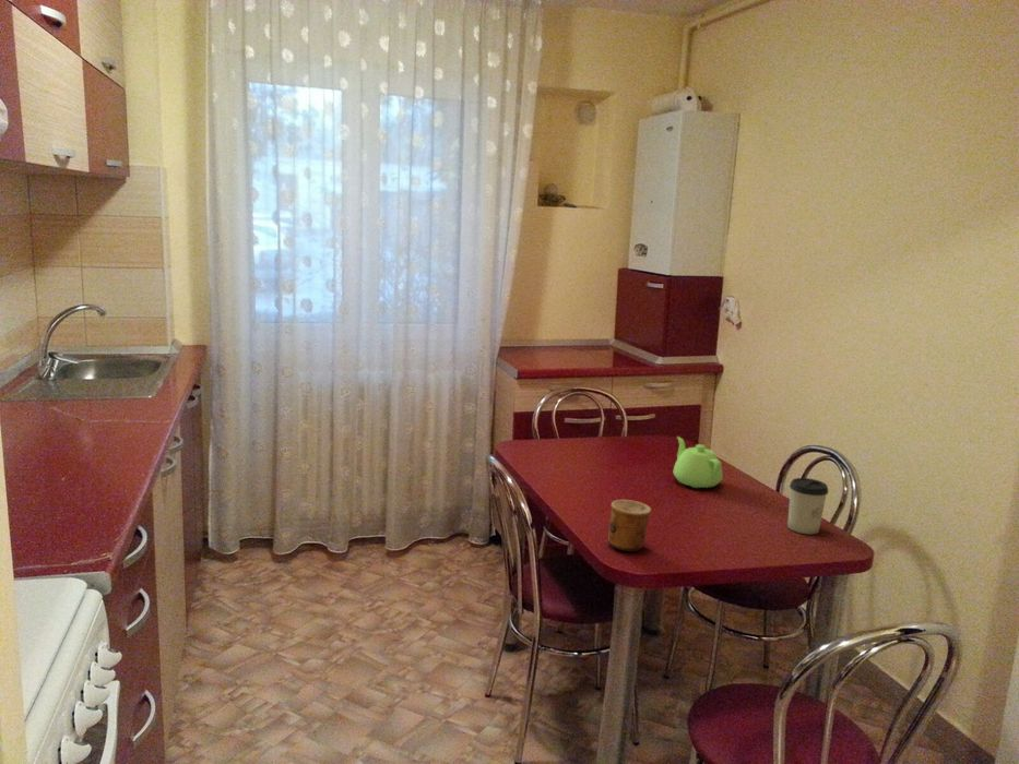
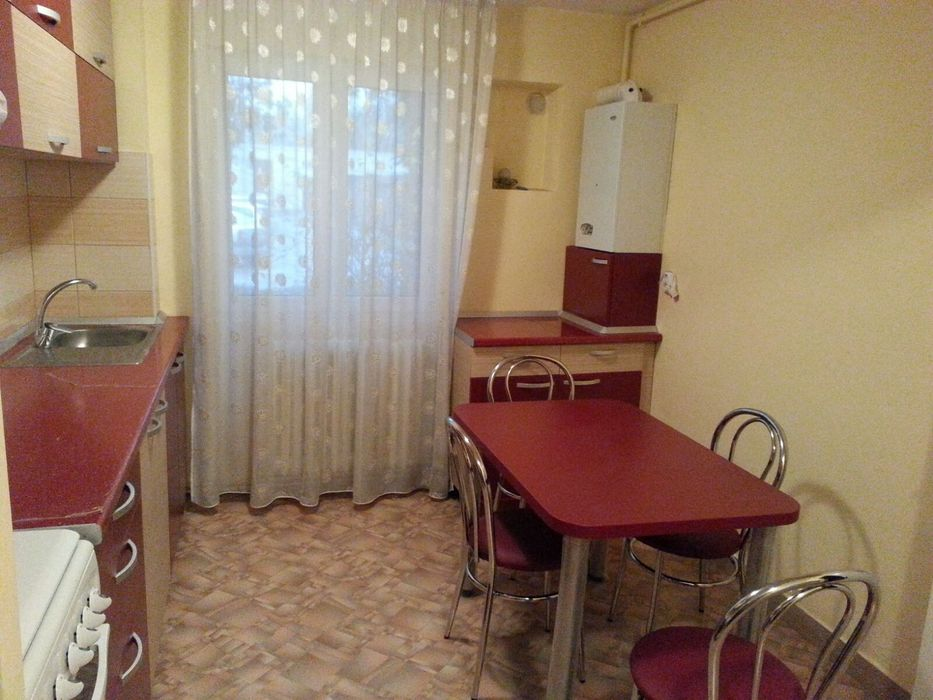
- cup (806, 505)
- teapot (697, 463)
- cup (629, 525)
